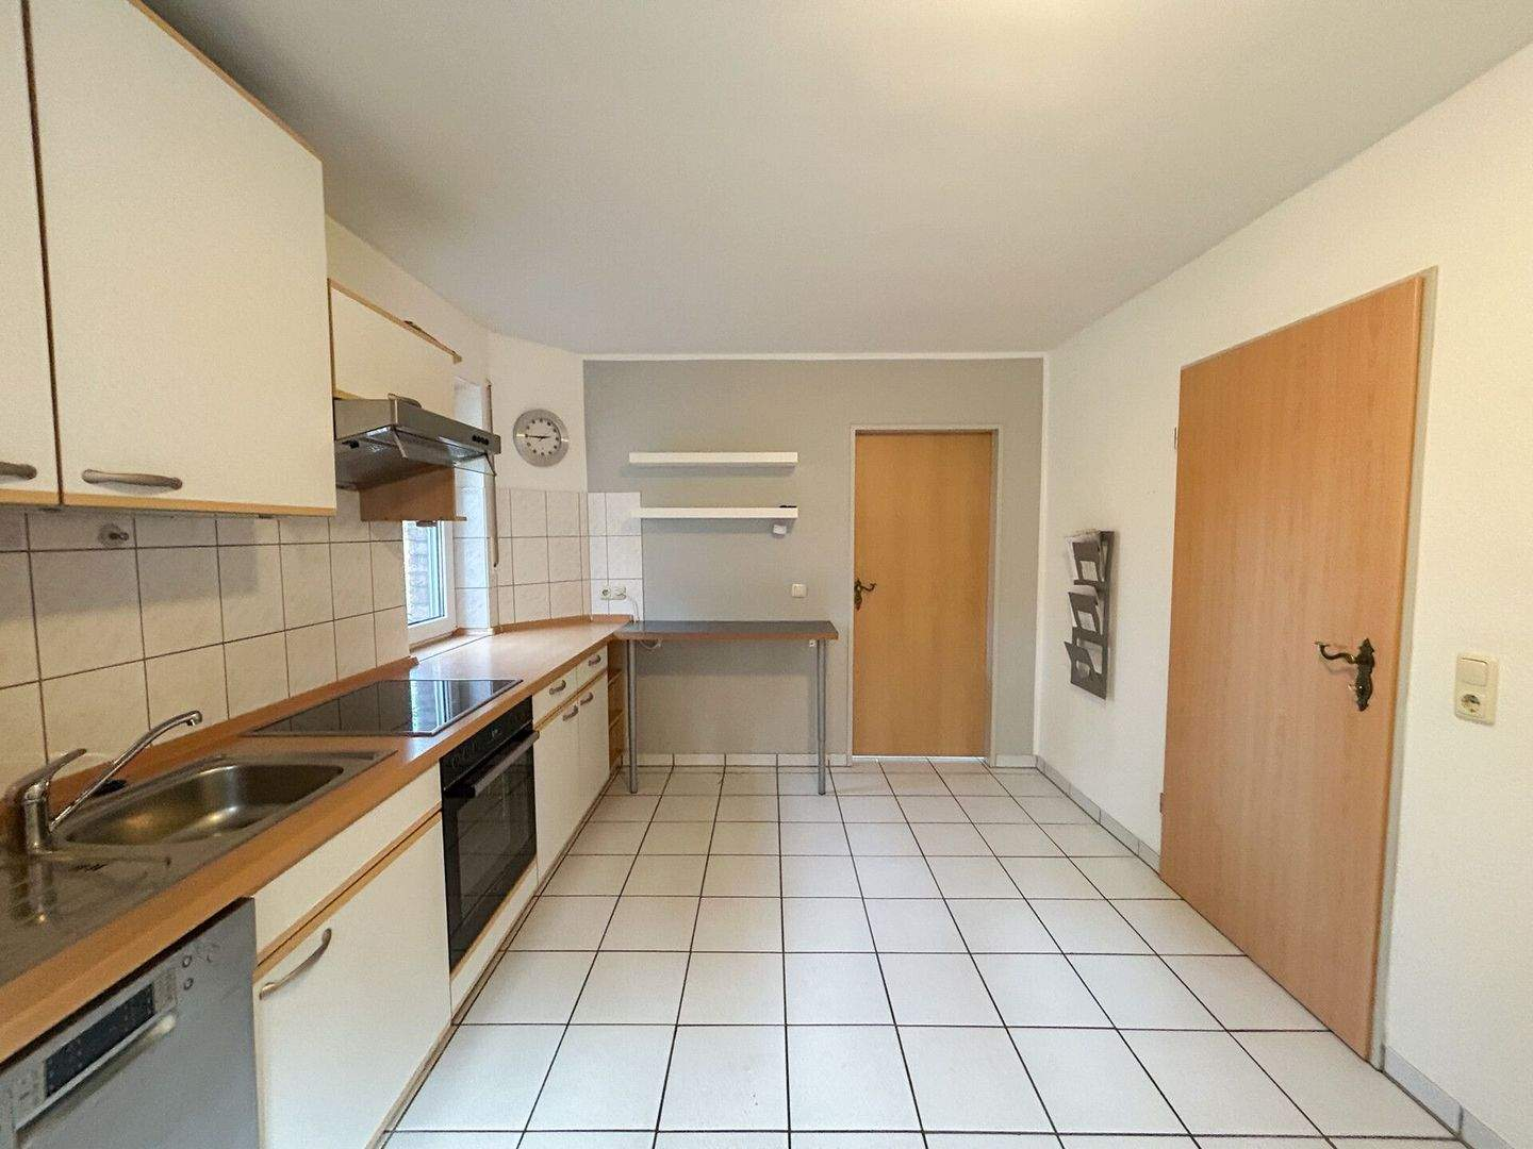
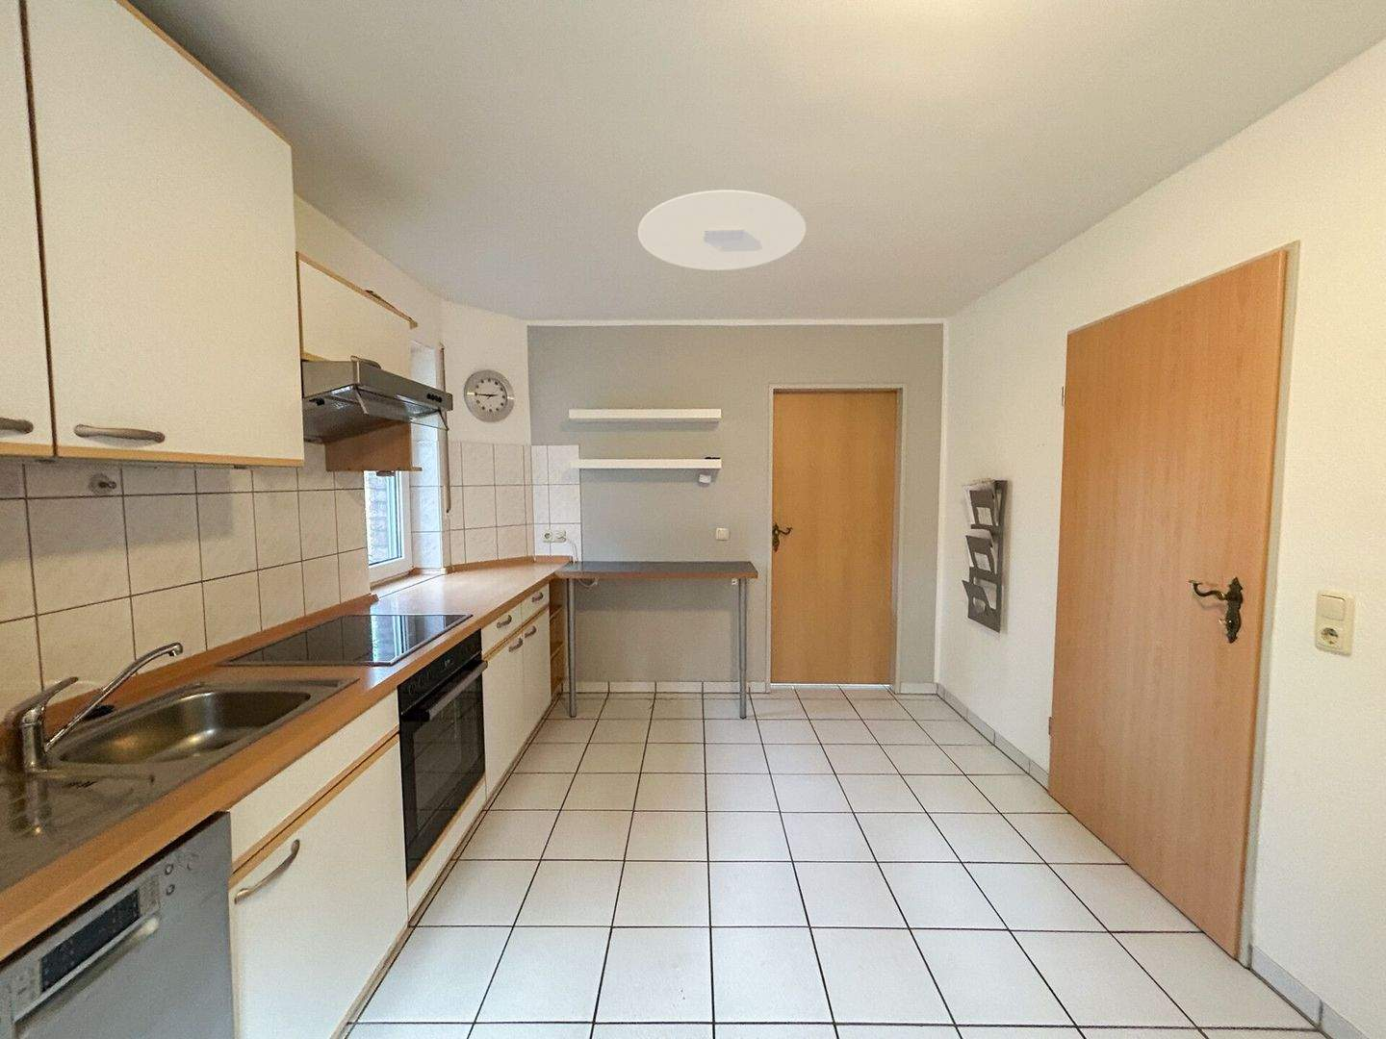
+ ceiling light (721, 228)
